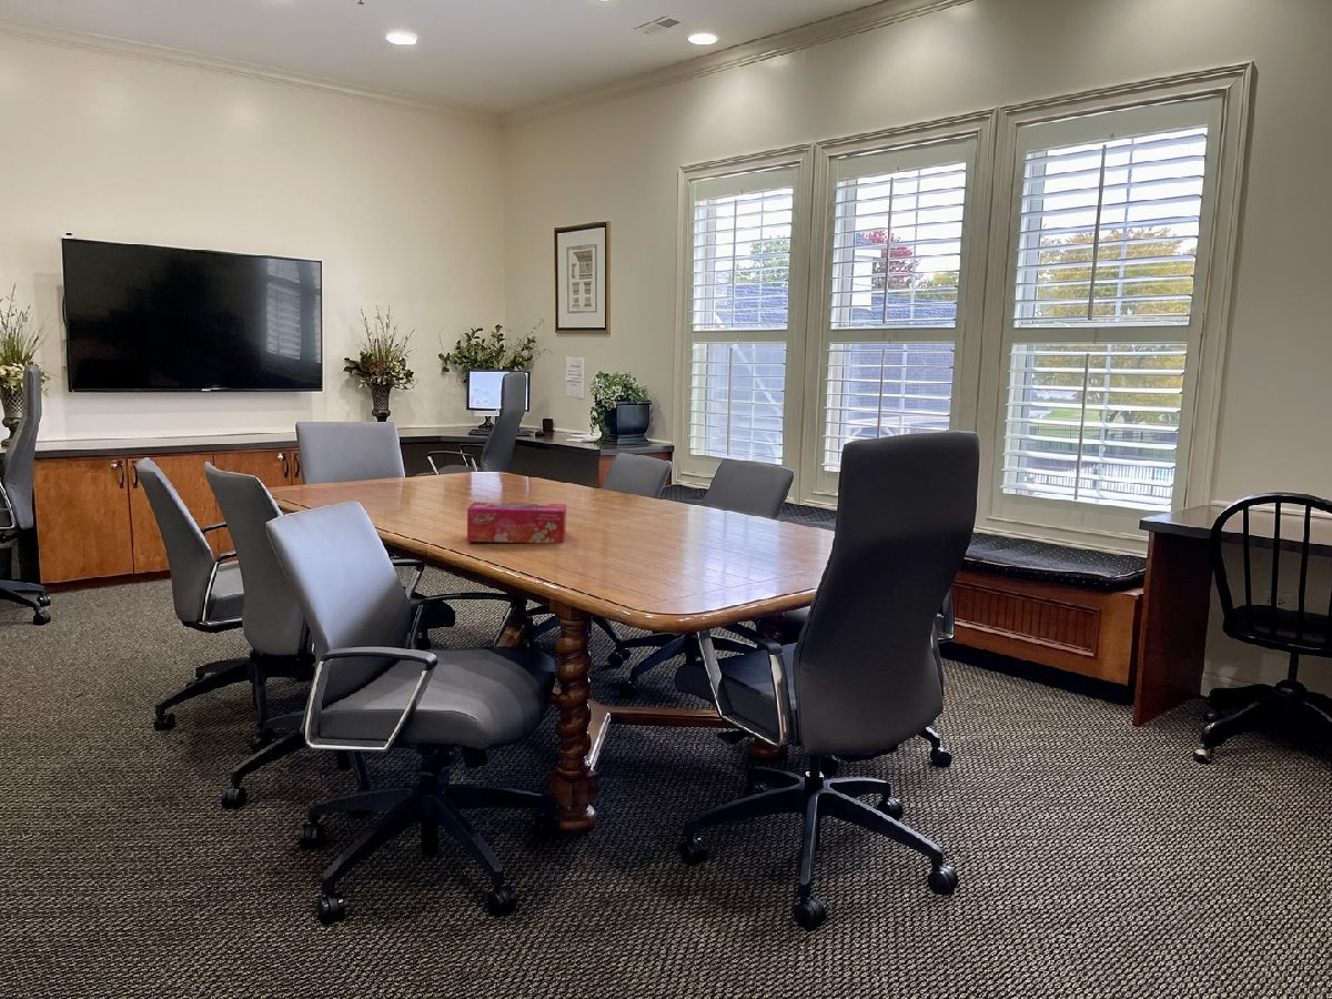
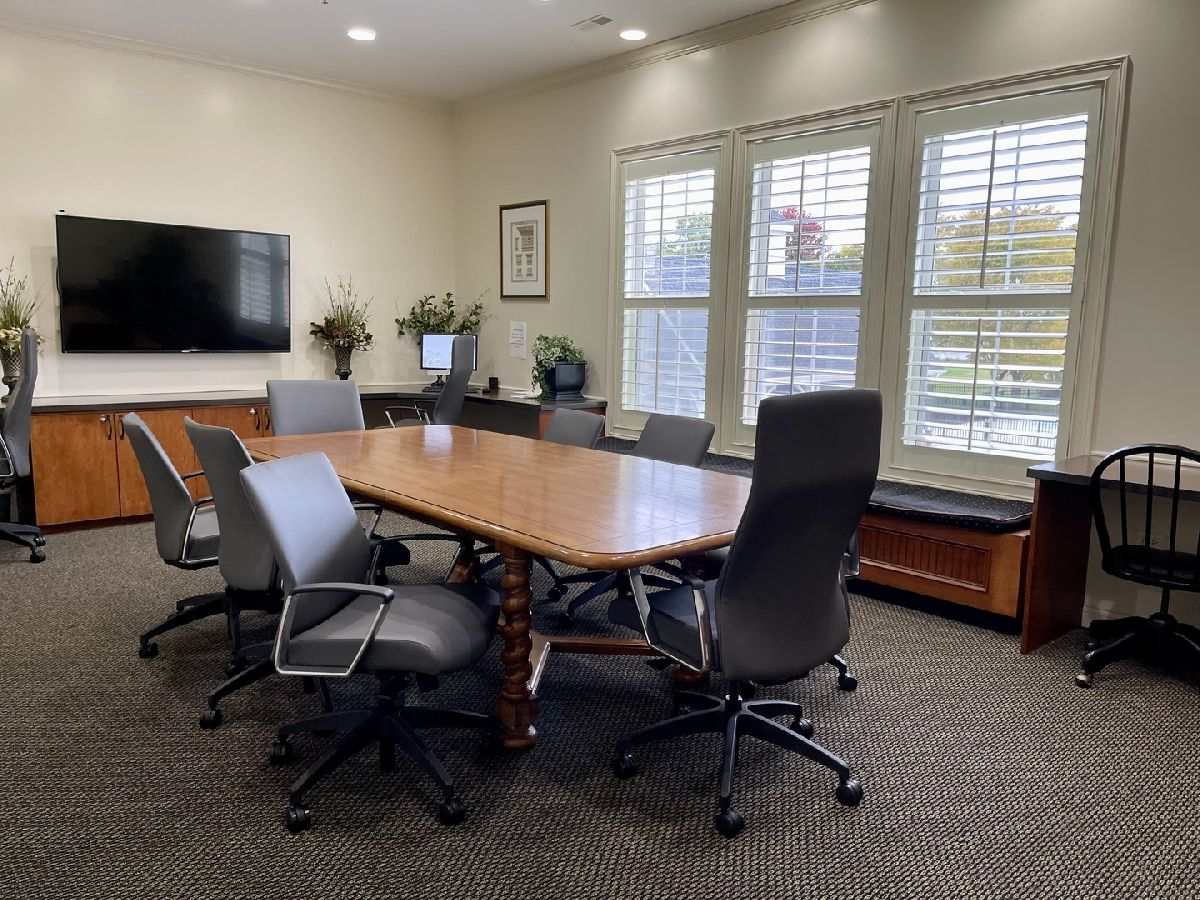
- tissue box (517, 522)
